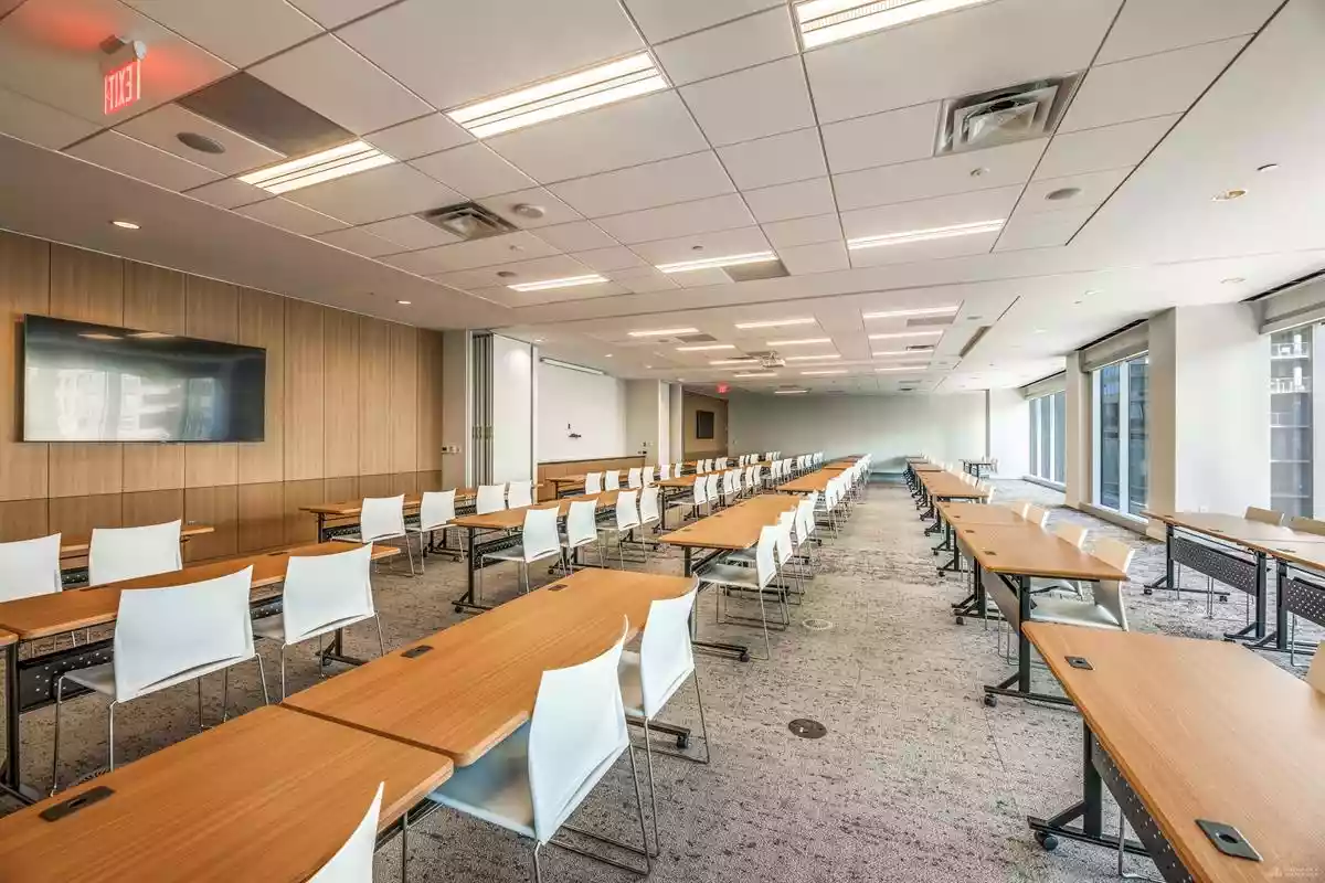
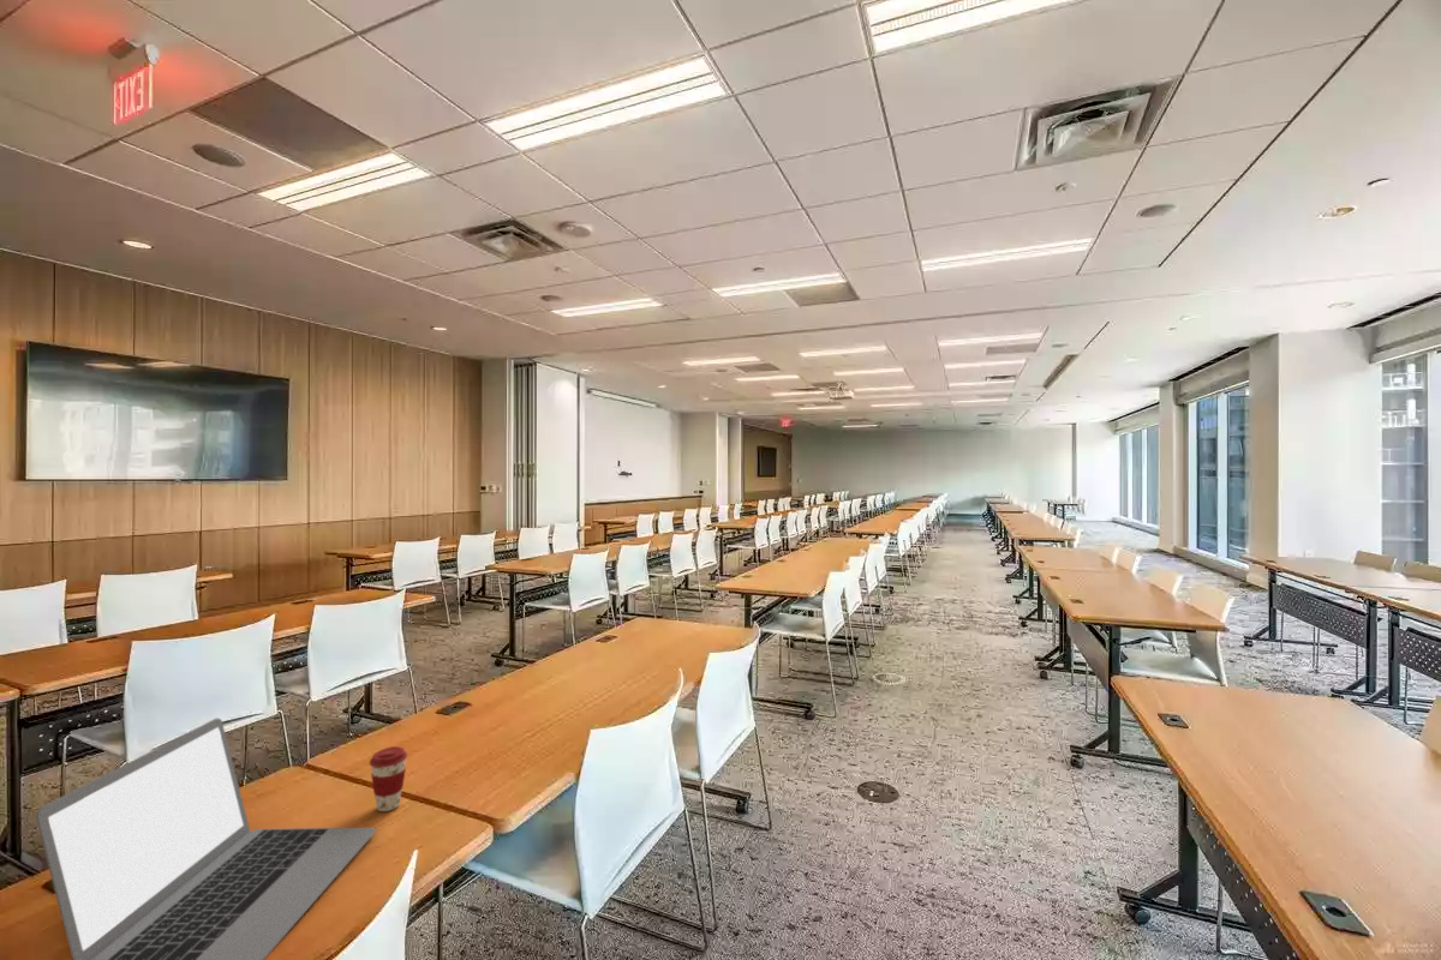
+ coffee cup (388, 779)
+ laptop (235, 822)
